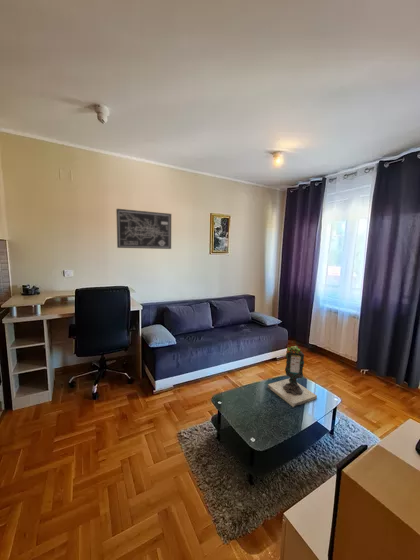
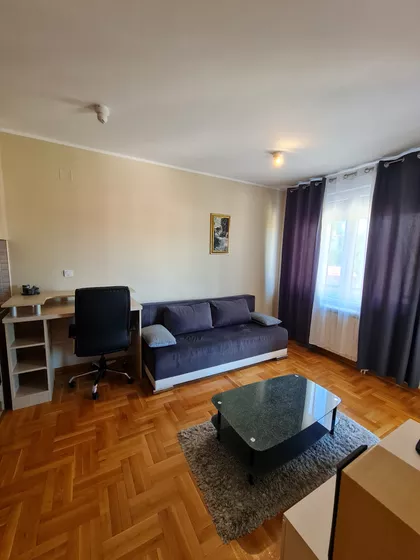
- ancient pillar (293, 367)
- wall art (145, 230)
